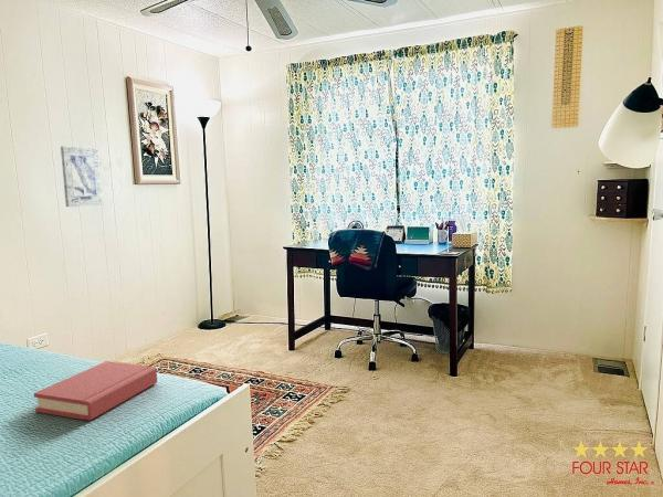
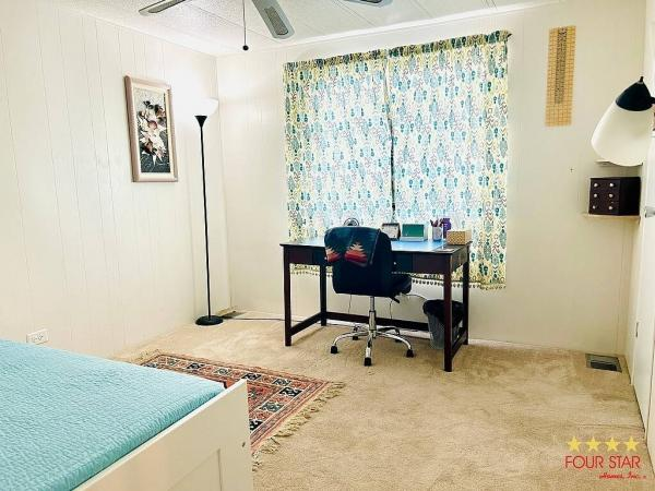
- hardback book (99, 388)
- wall art (82, 177)
